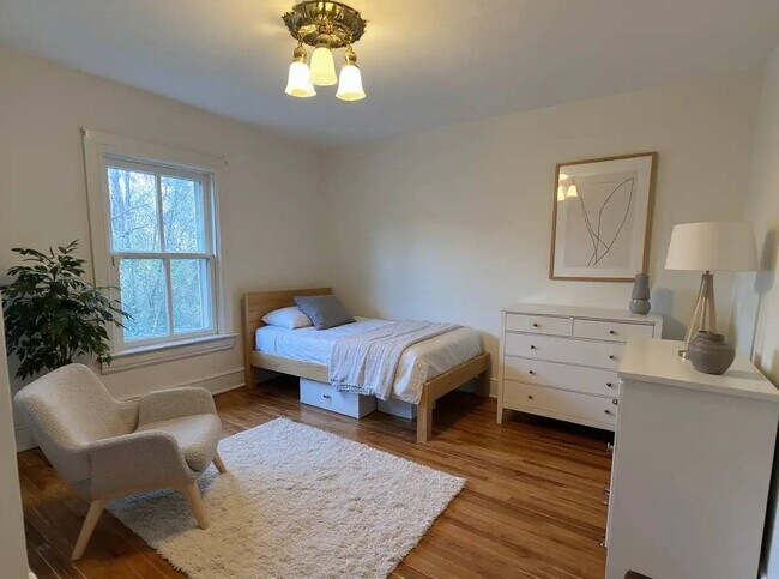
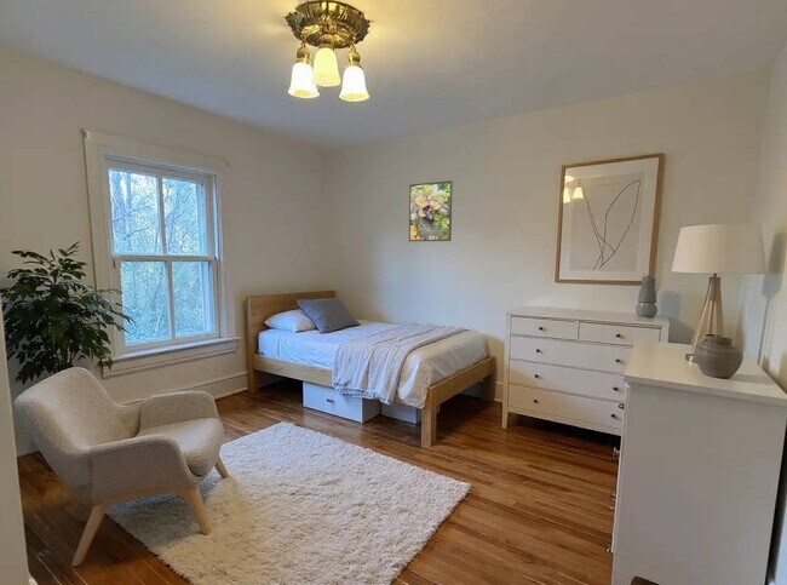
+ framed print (430, 212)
